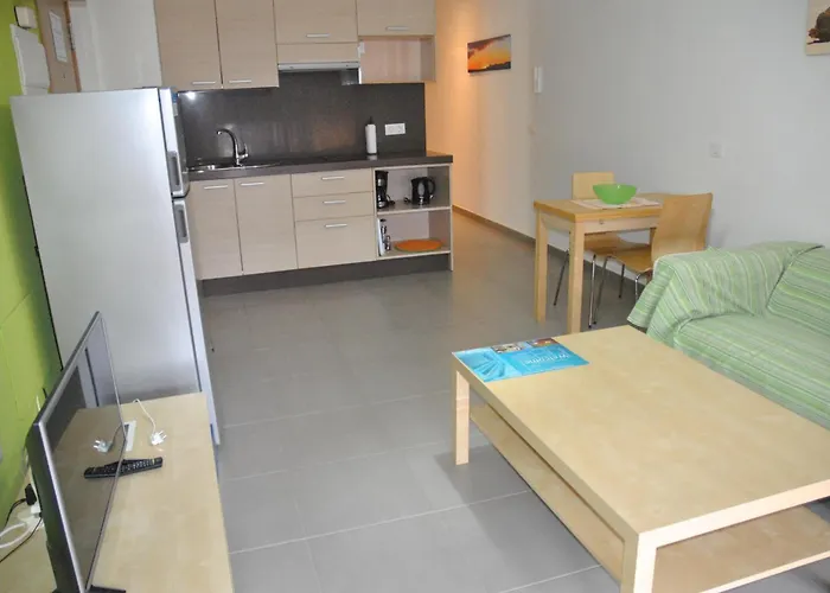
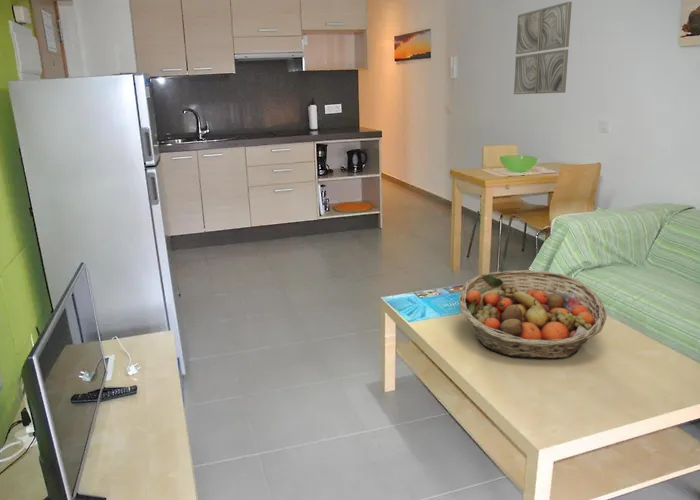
+ wall art (540, 53)
+ fruit basket (529, 313)
